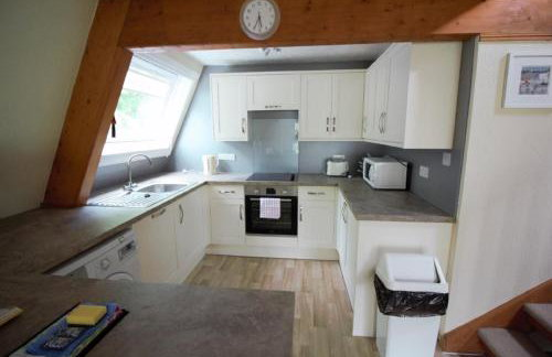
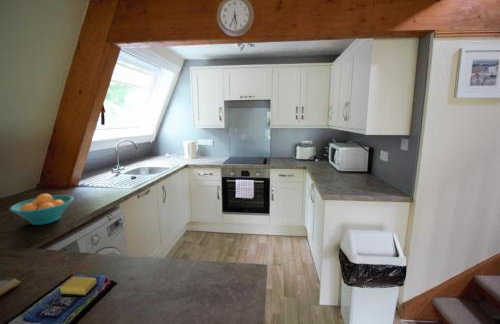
+ fruit bowl (44, 207)
